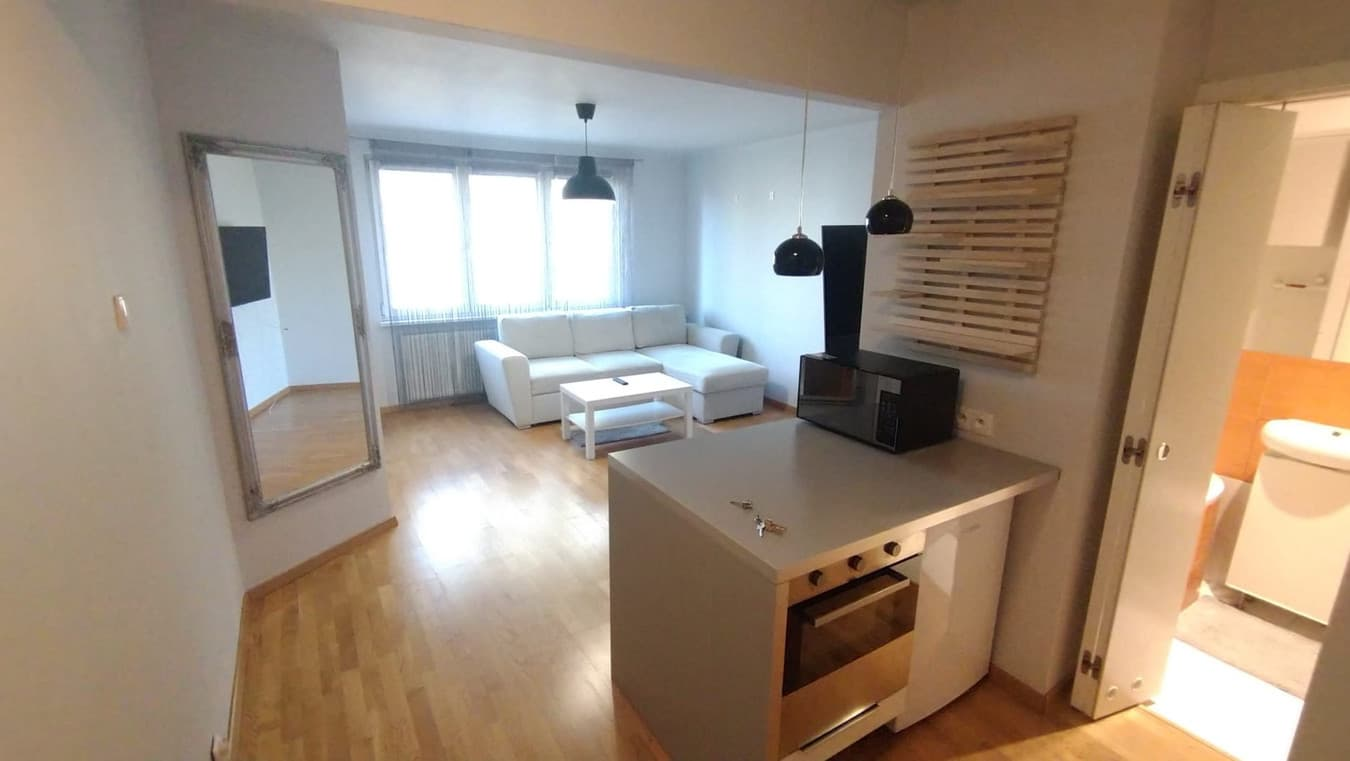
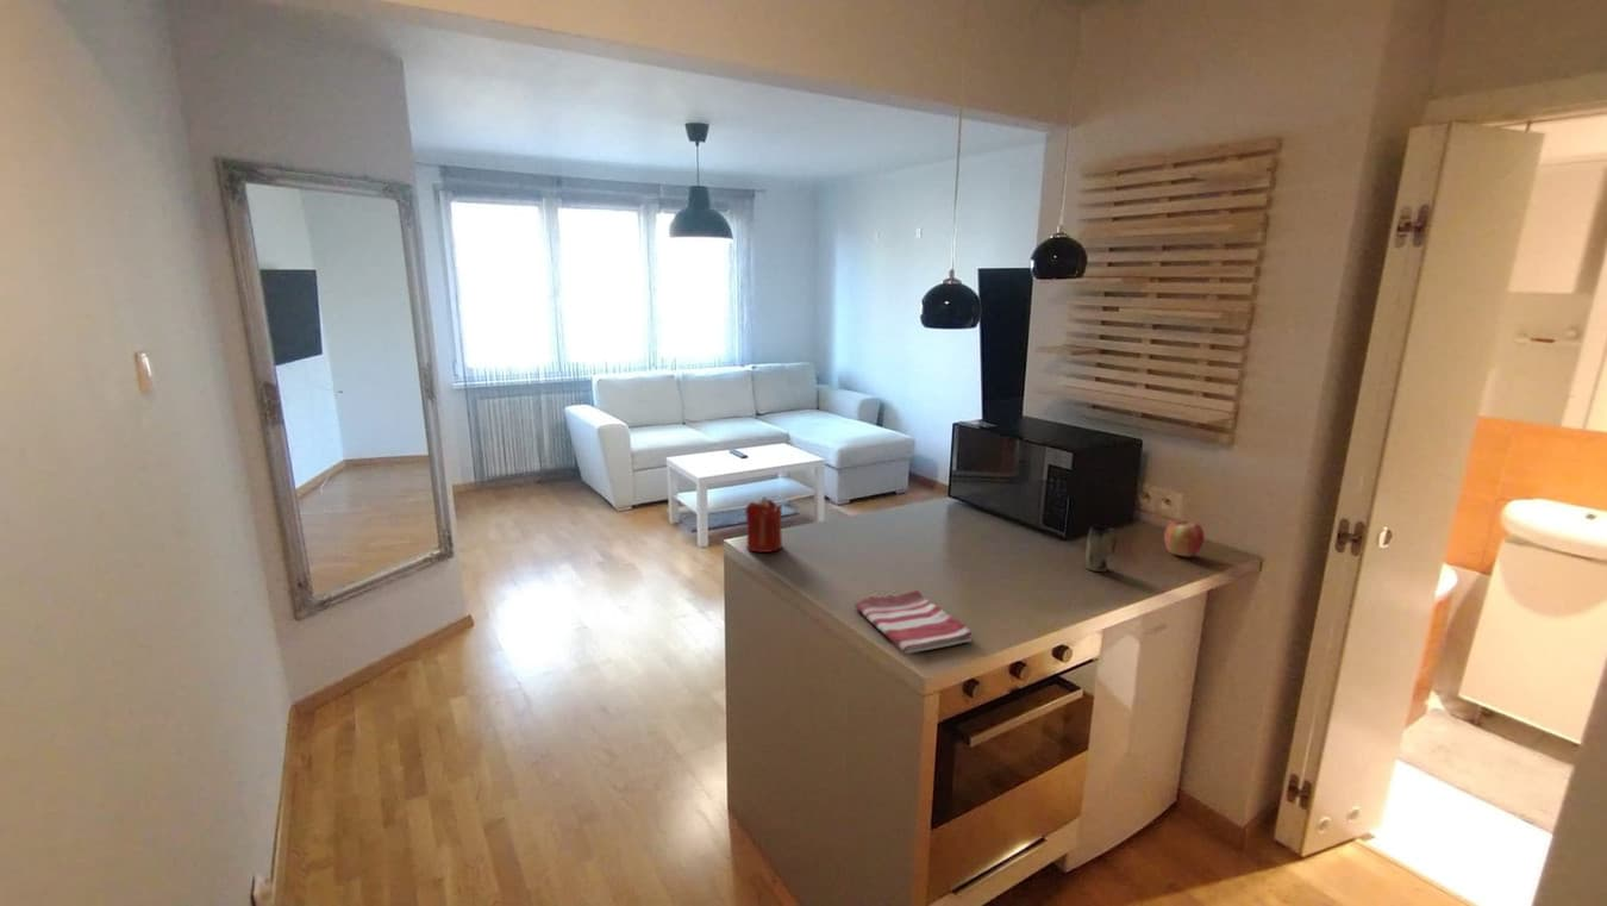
+ apple (1183, 537)
+ dish towel (911, 618)
+ candle (763, 521)
+ mug (1101, 548)
